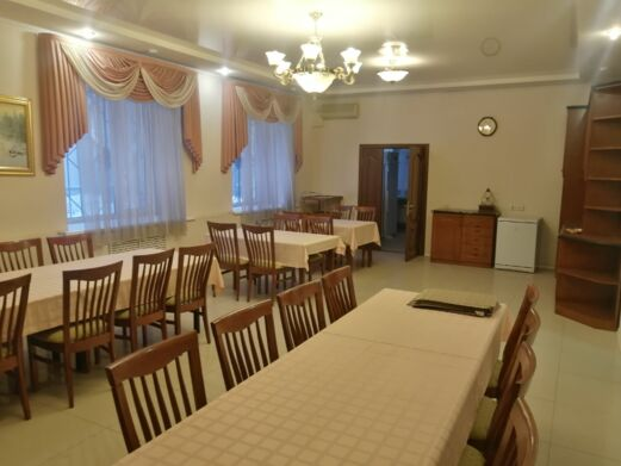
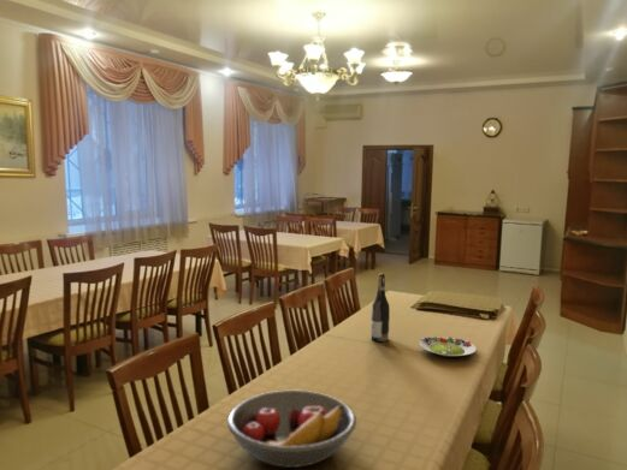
+ fruit bowl (291, 428)
+ salad plate (446, 346)
+ wine bottle (380, 307)
